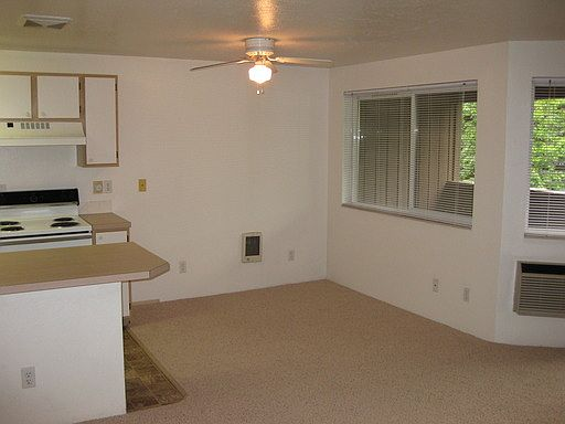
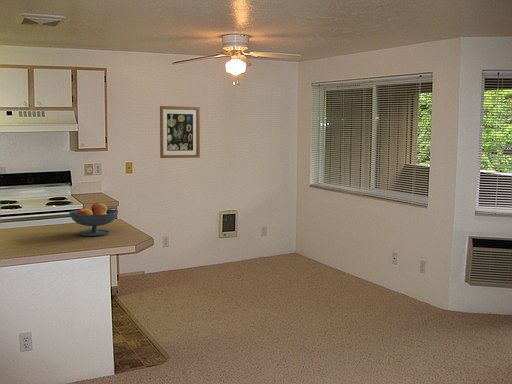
+ wall art (180, 132)
+ fruit bowl (94, 218)
